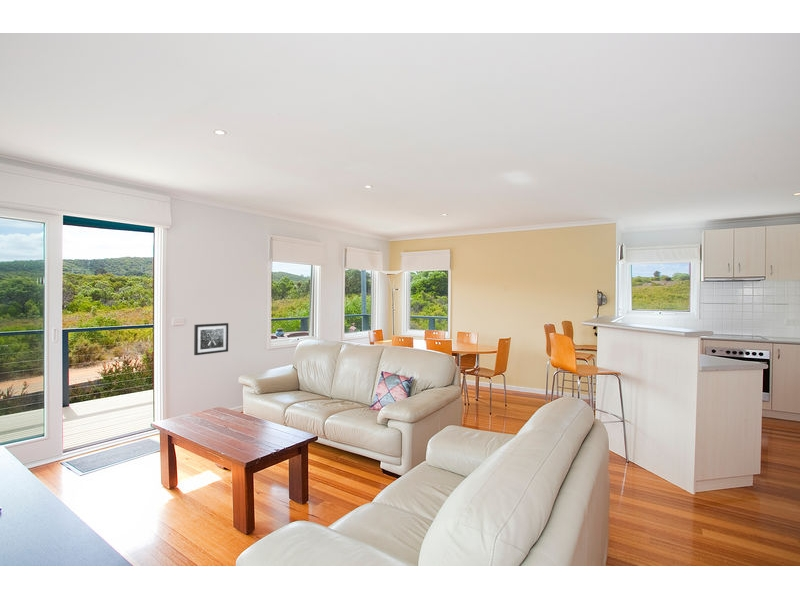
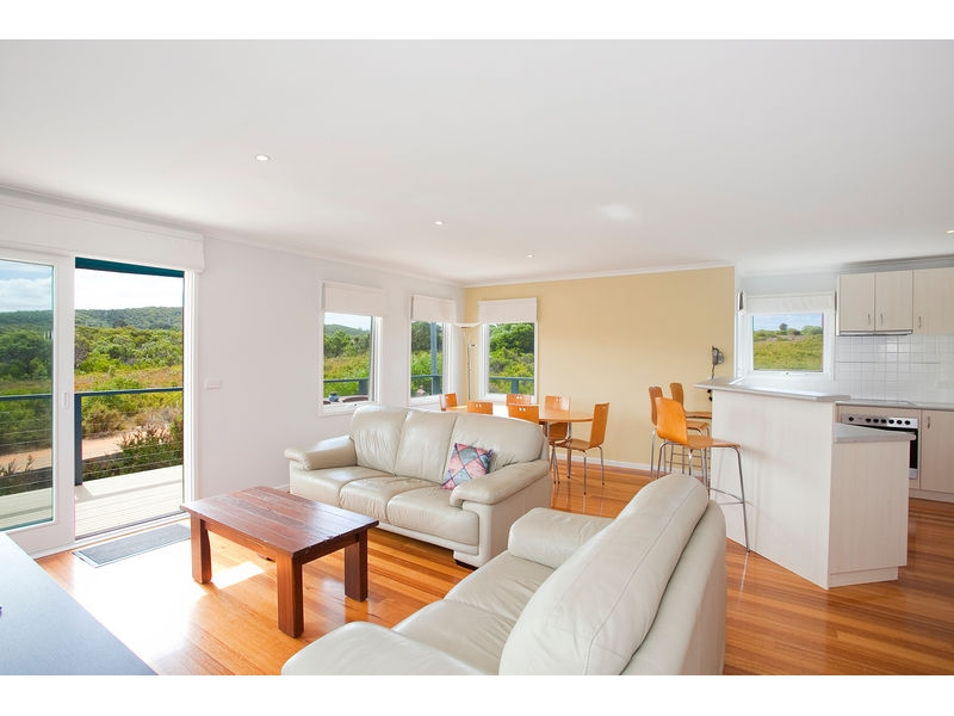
- wall art (211, 338)
